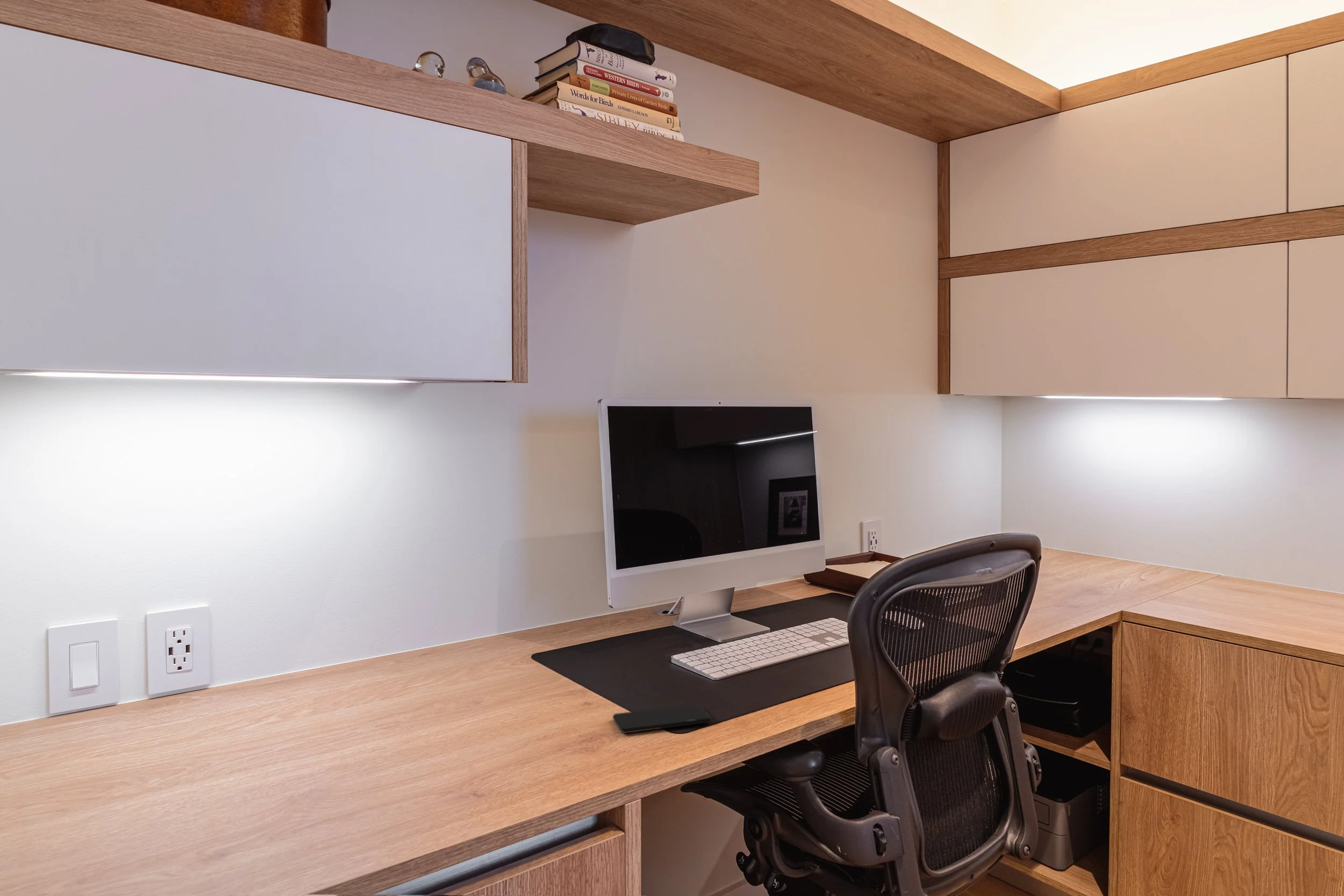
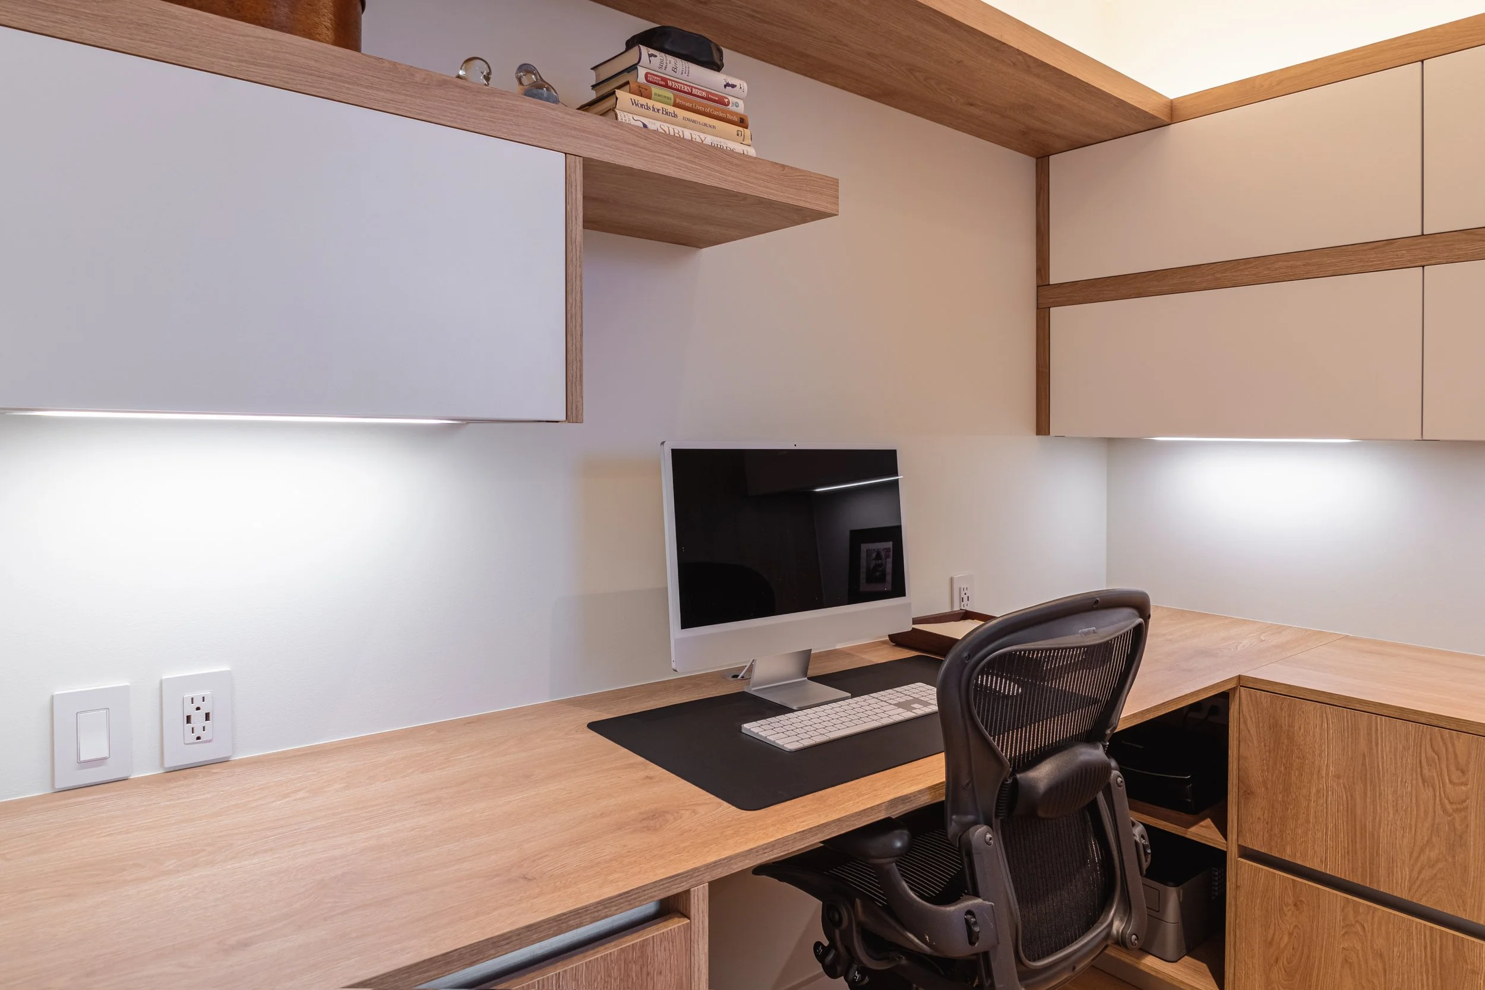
- smartphone (662, 718)
